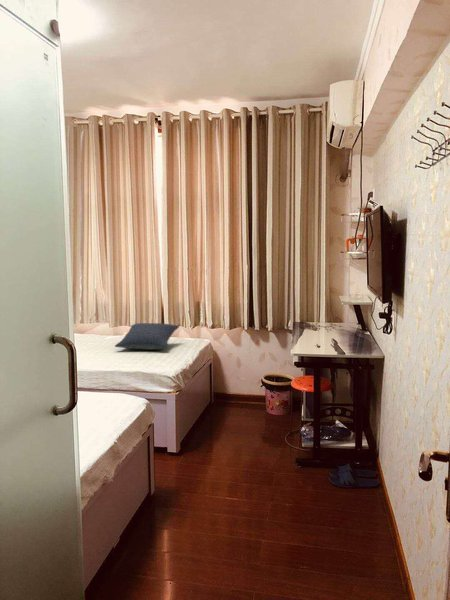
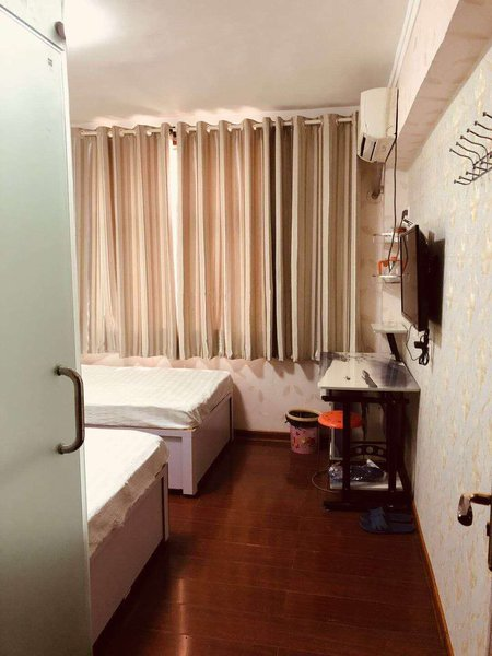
- pillow (148, 336)
